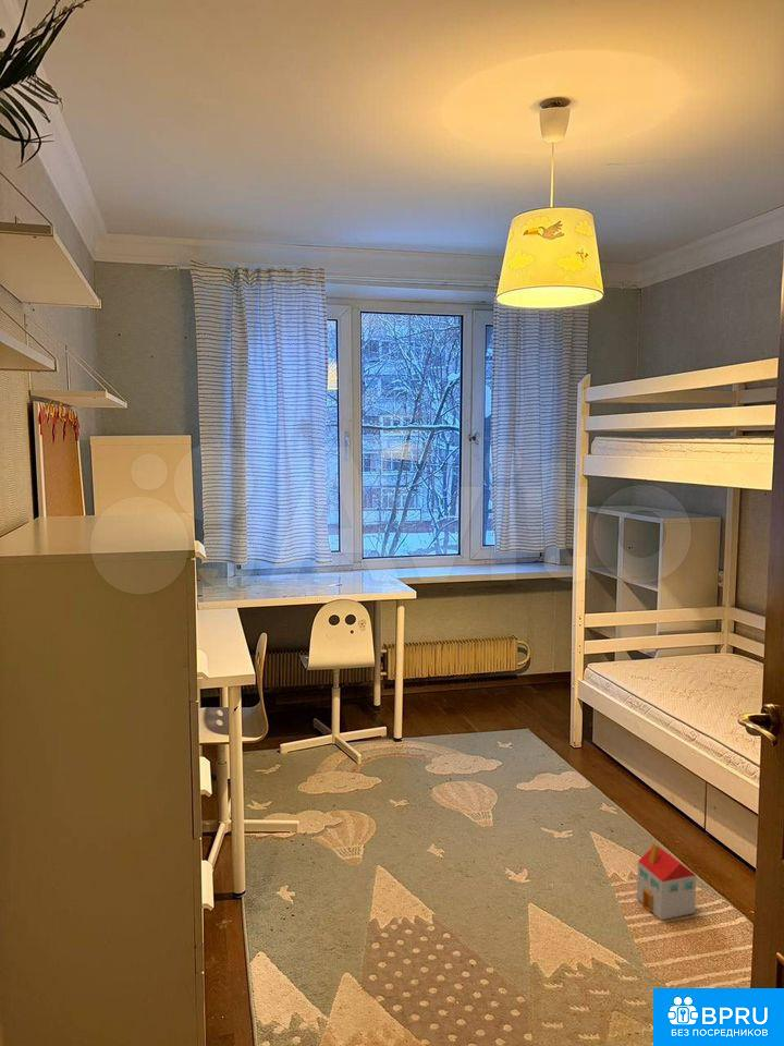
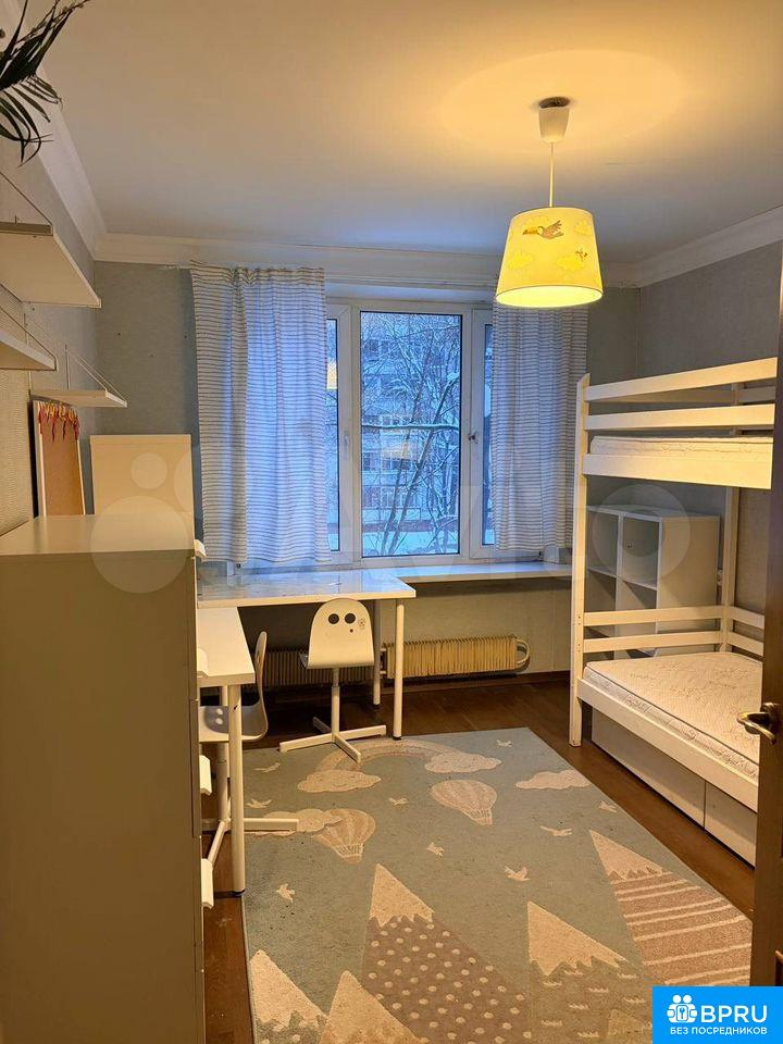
- toy house (666, 876)
